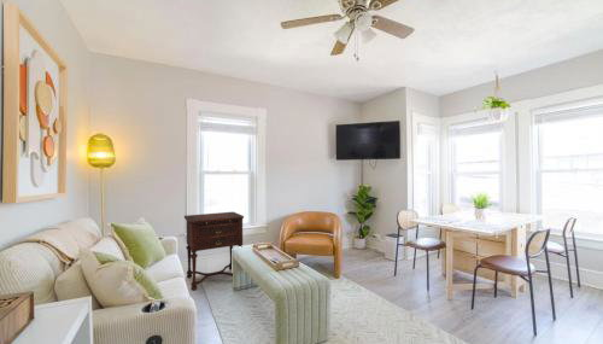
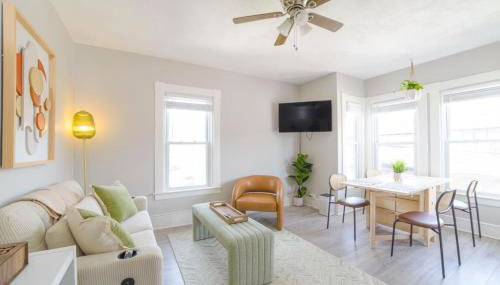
- side table (213, 247)
